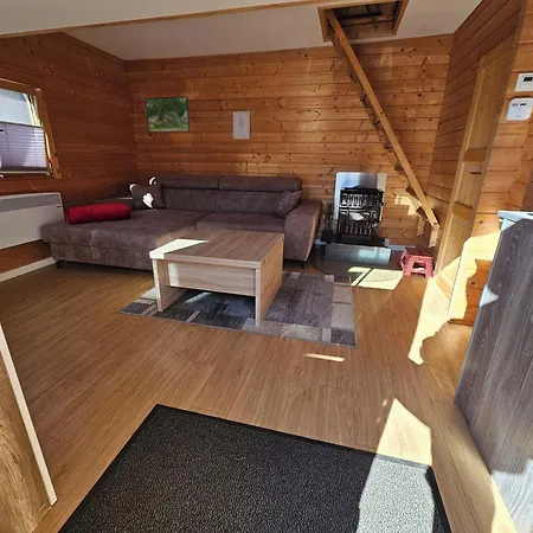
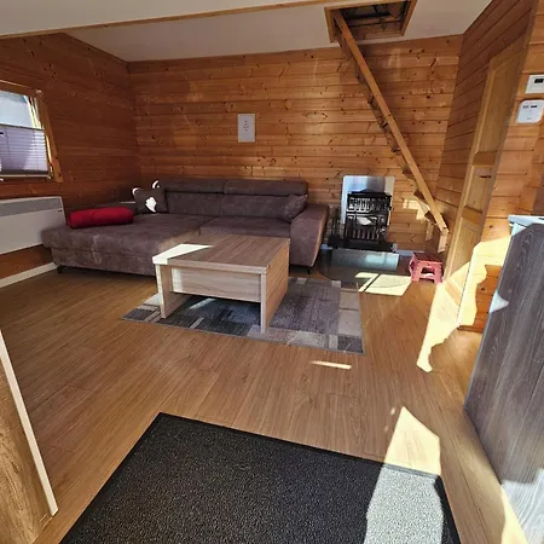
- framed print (167, 115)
